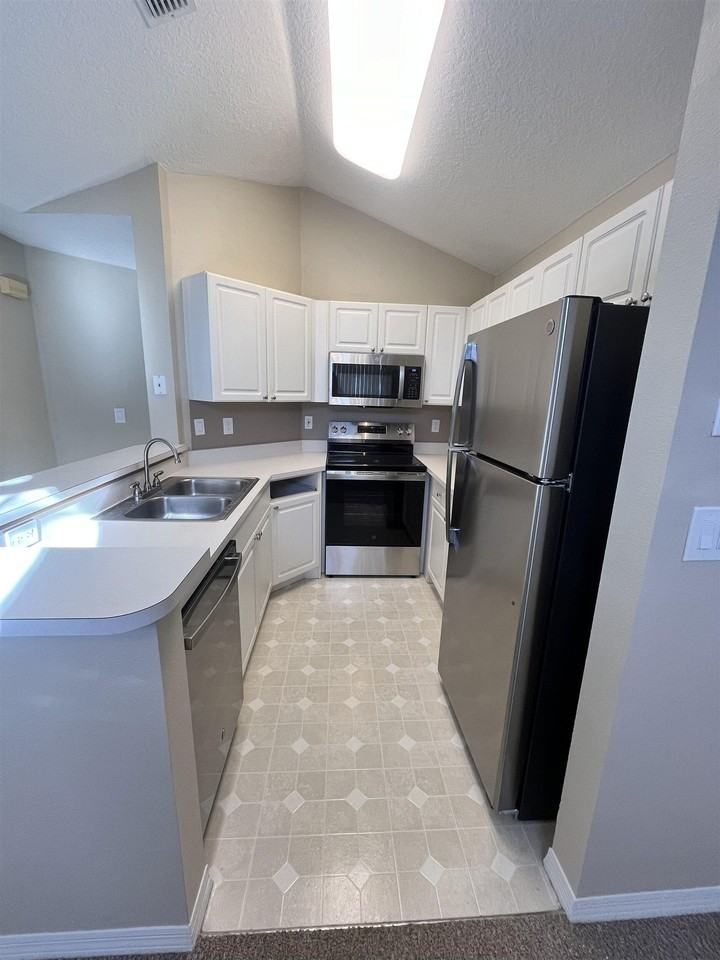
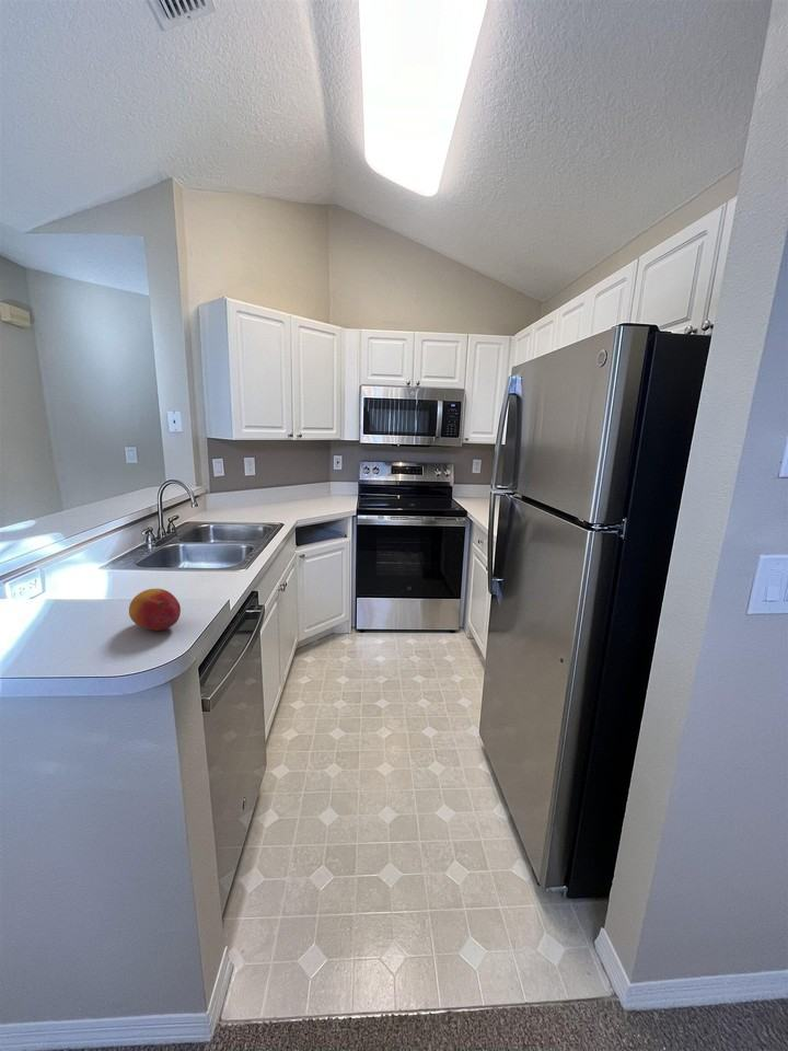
+ fruit (152, 609)
